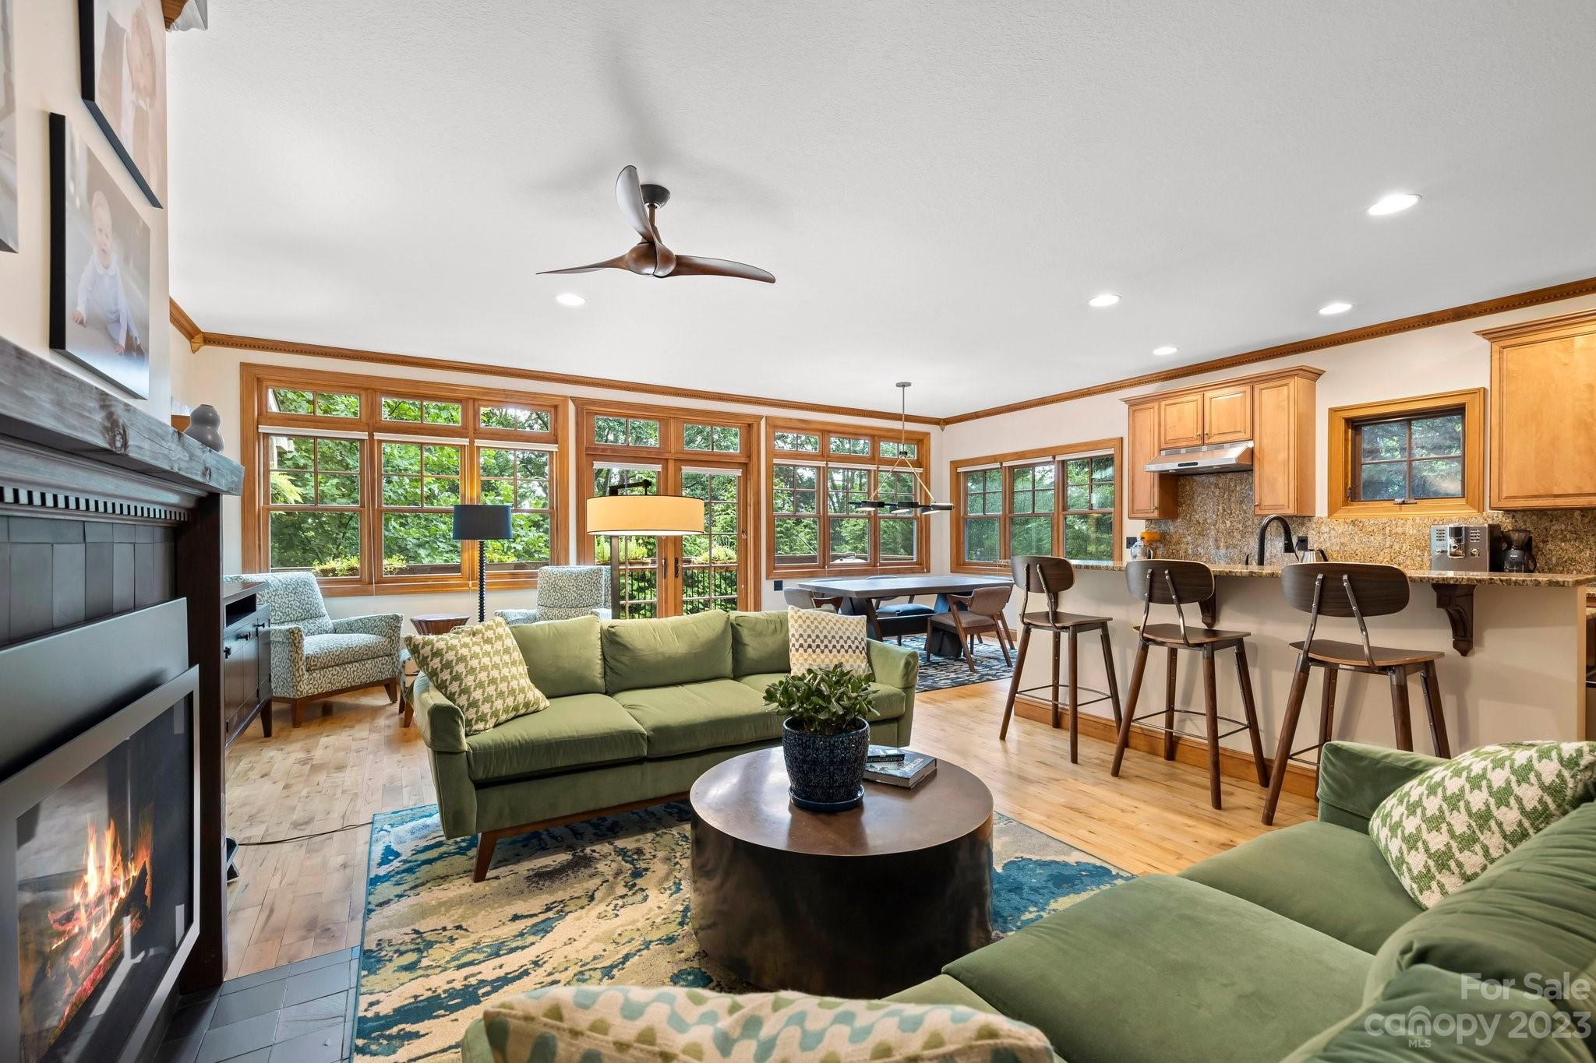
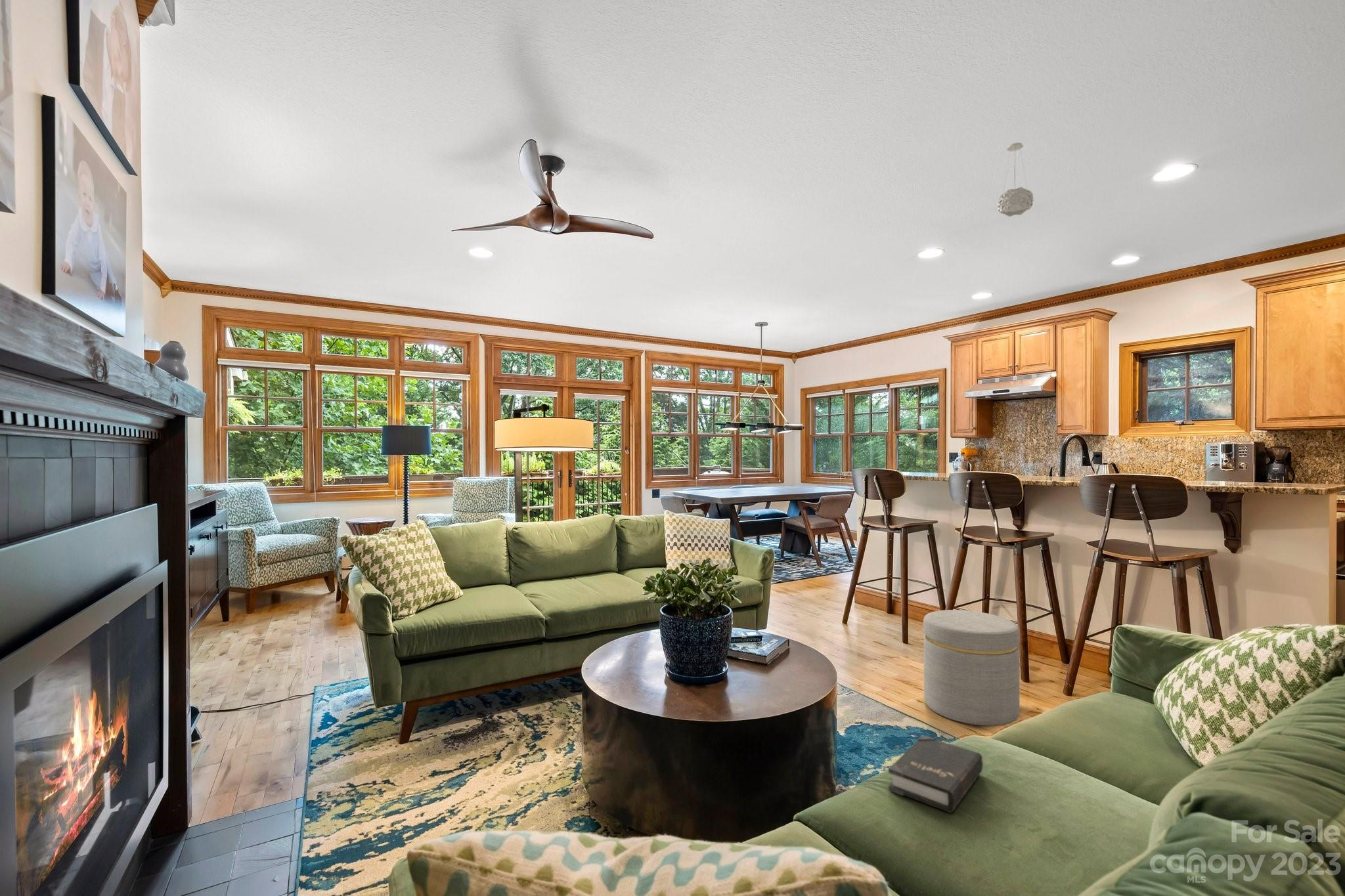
+ pendant light (1015, 179)
+ hardback book (937, 771)
+ ottoman (970, 664)
